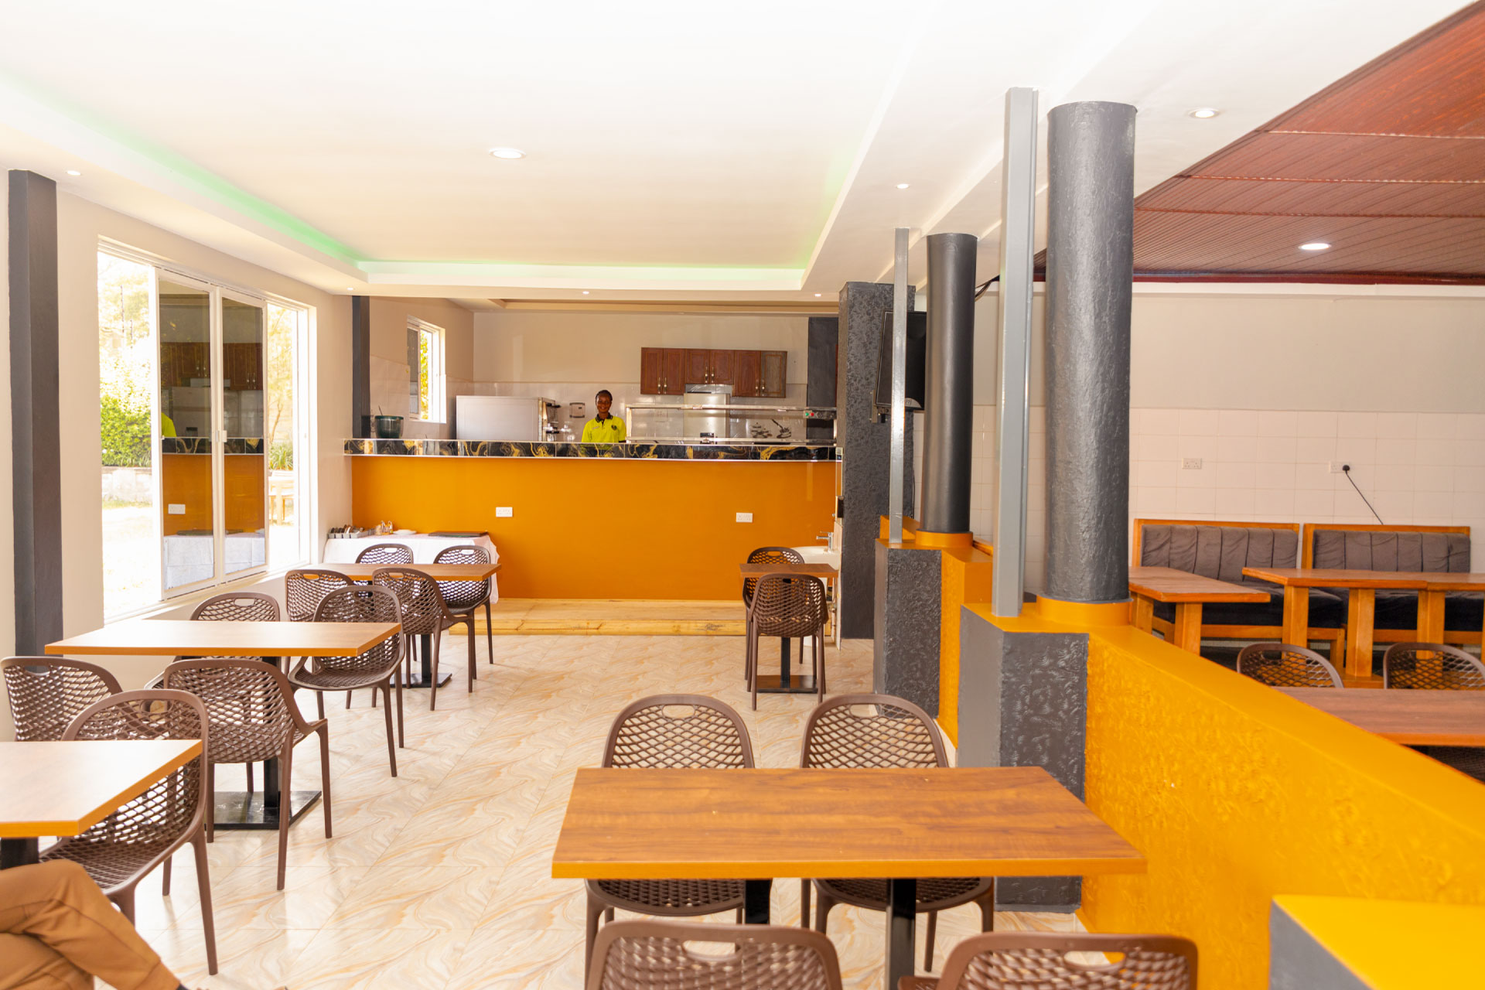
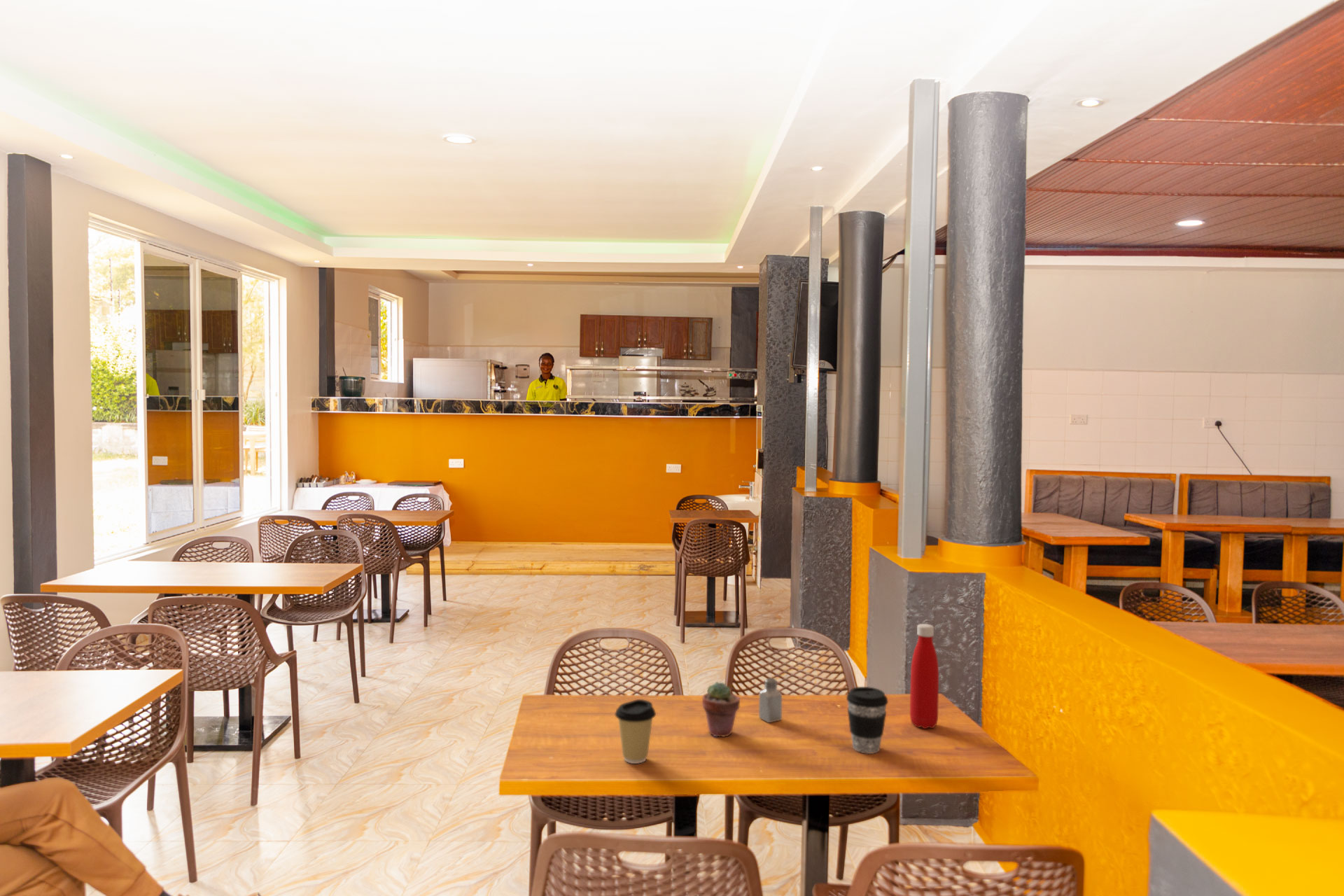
+ saltshaker (770, 699)
+ bottle (925, 675)
+ coffee cup (867, 720)
+ coffee cup (635, 732)
+ potted succulent (720, 707)
